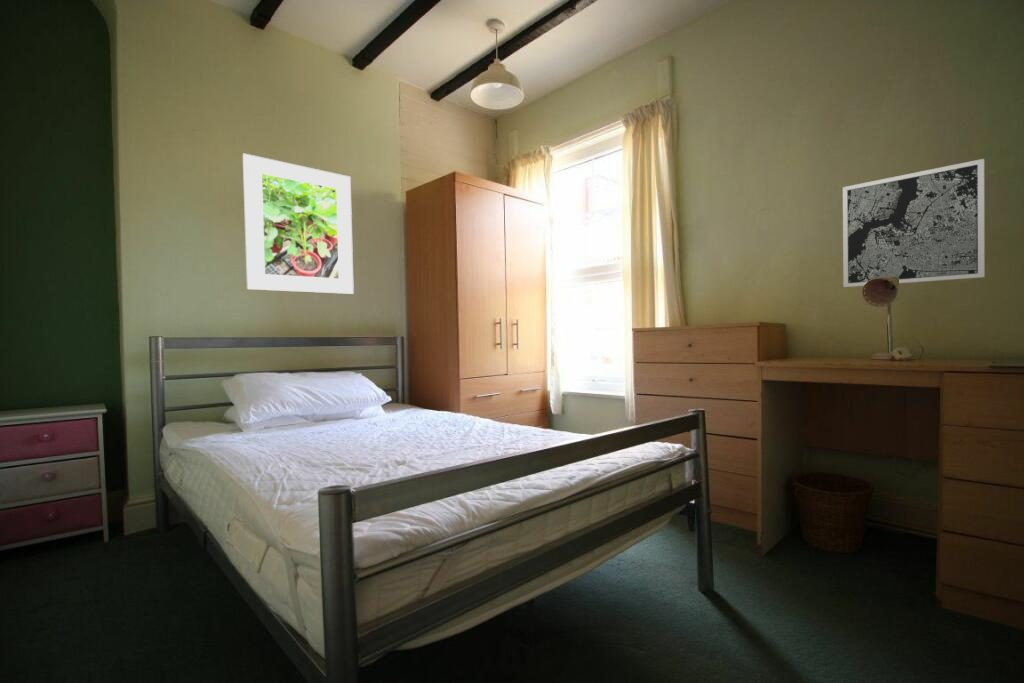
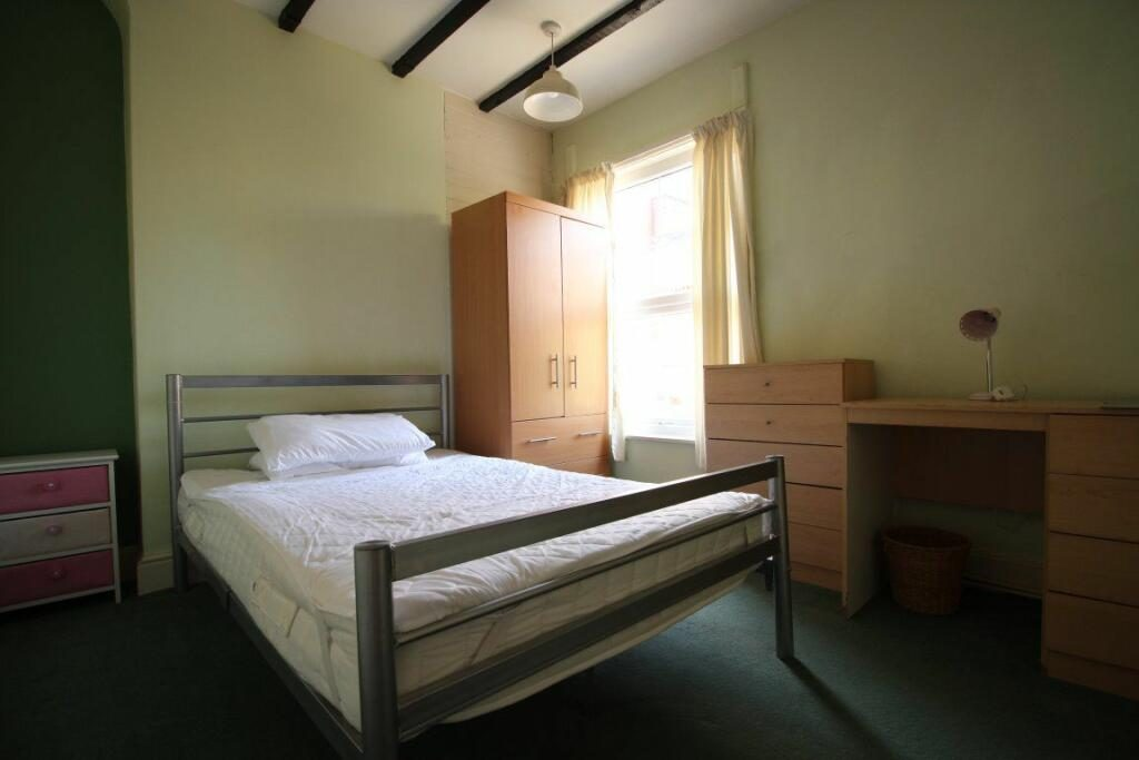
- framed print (302, 229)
- wall art (908, 228)
